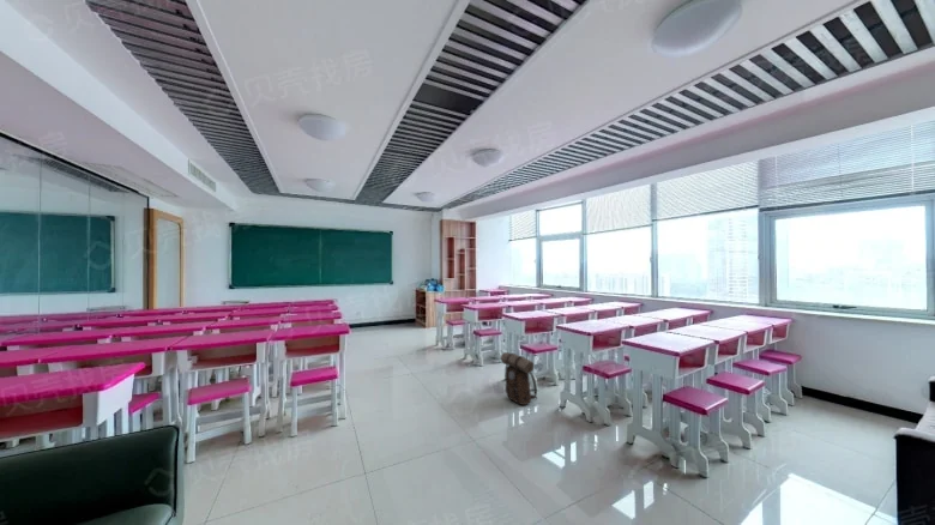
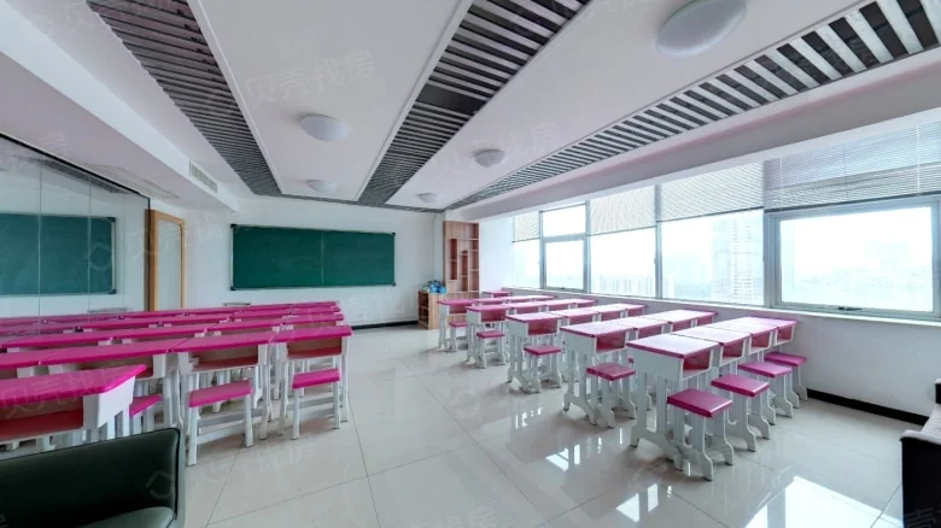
- backpack (521, 376)
